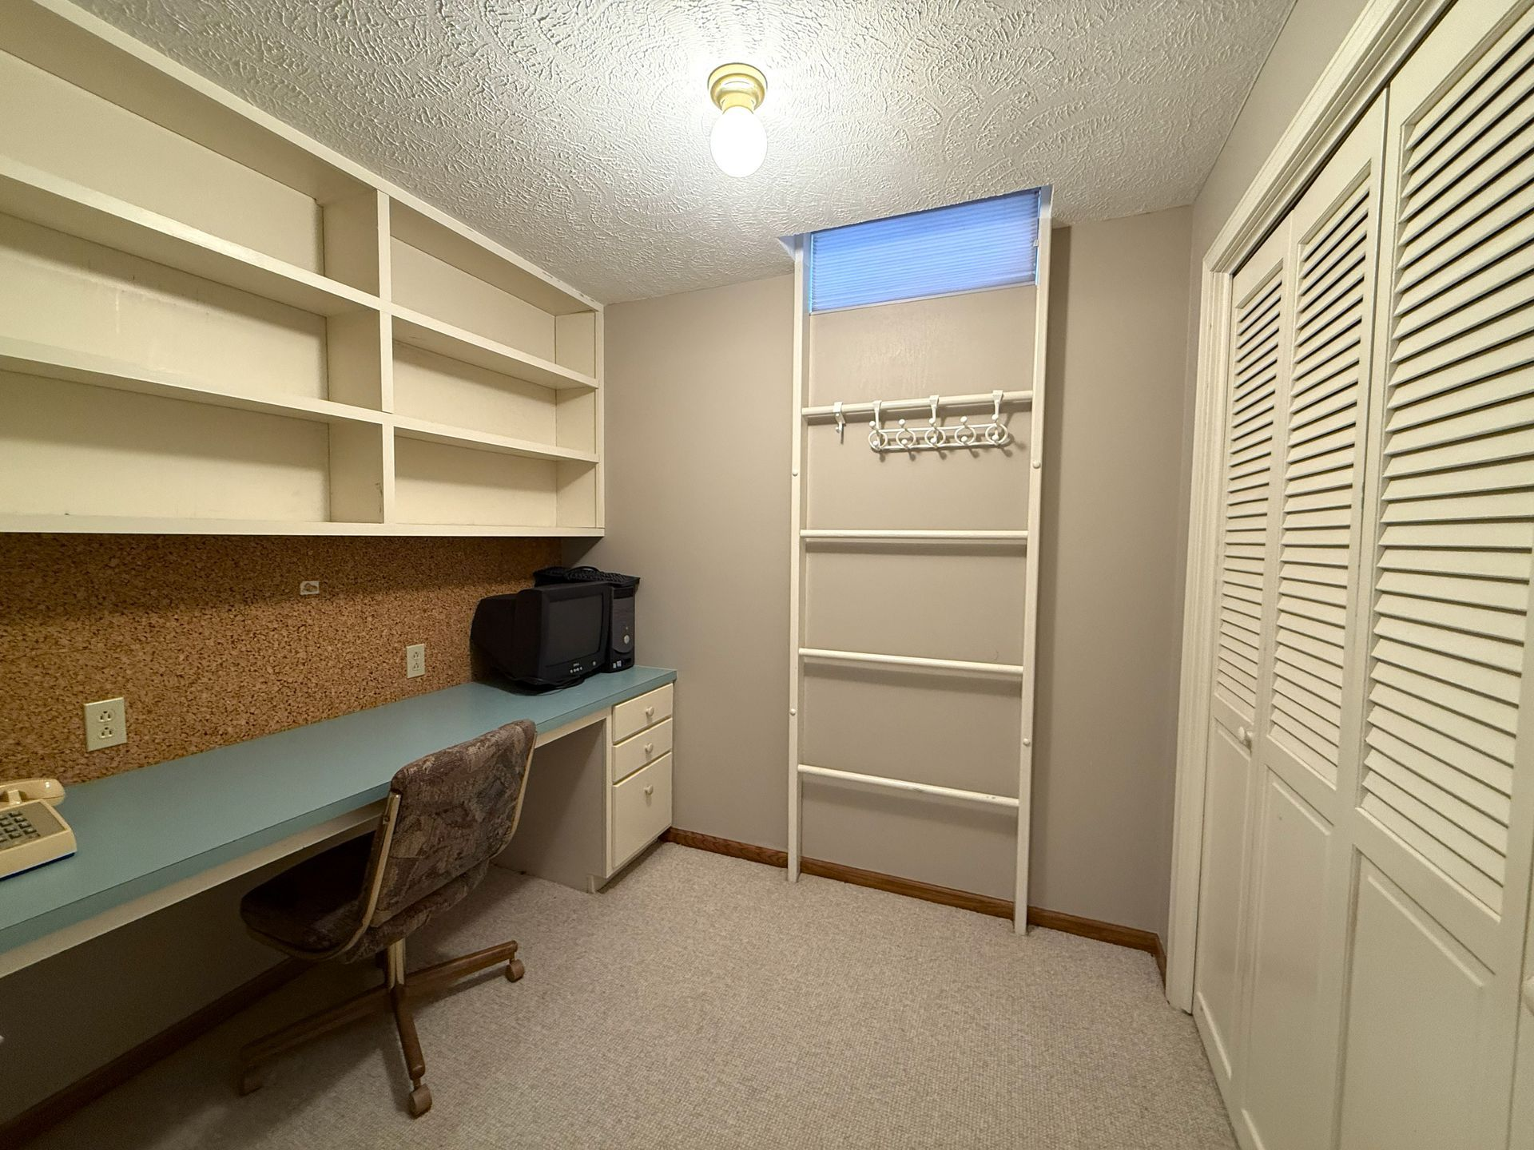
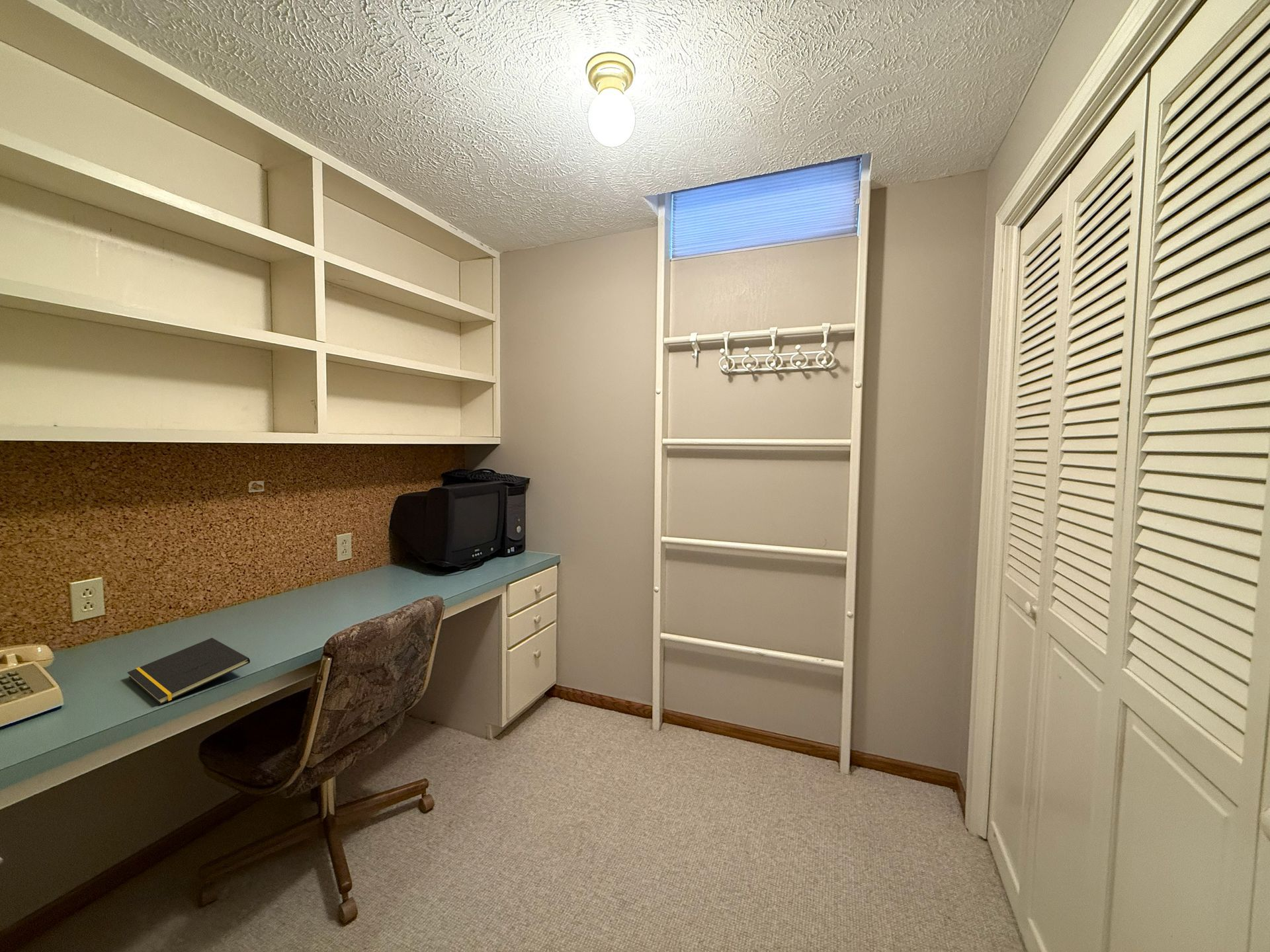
+ notepad (189, 667)
